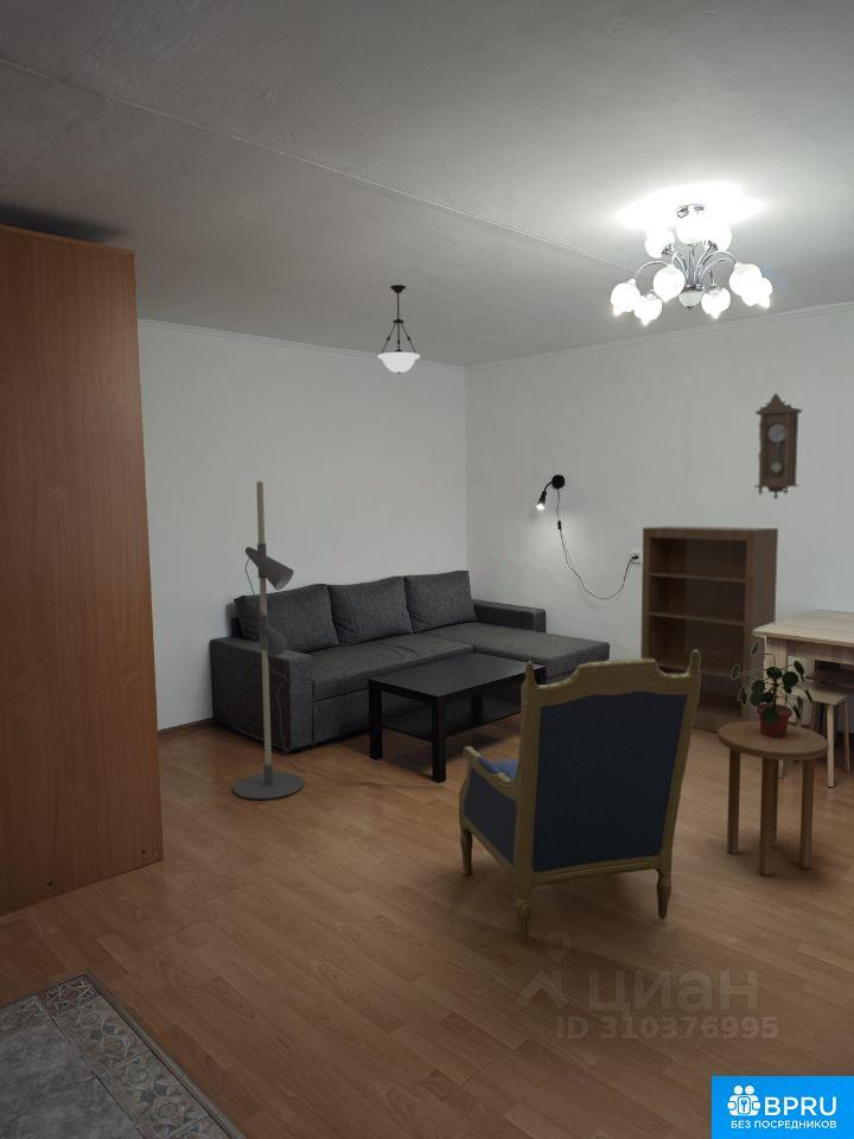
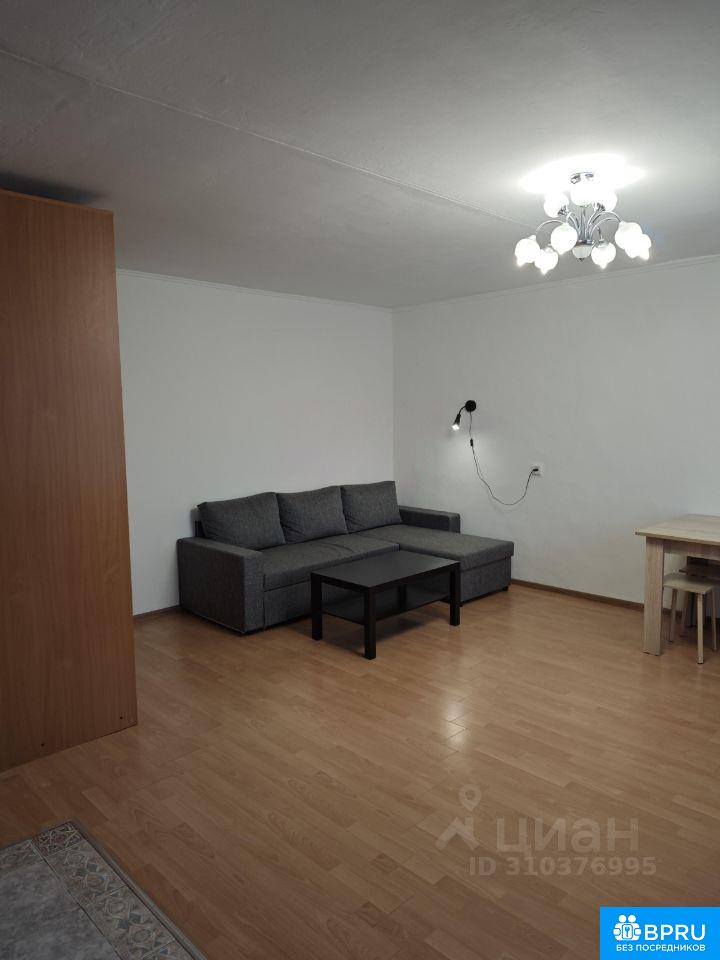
- pendant light (399, 330)
- potted plant (769, 689)
- bookshelf (706, 625)
- floor lamp (286, 640)
- pendulum clock (777, 446)
- armchair (569, 771)
- side table (770, 797)
